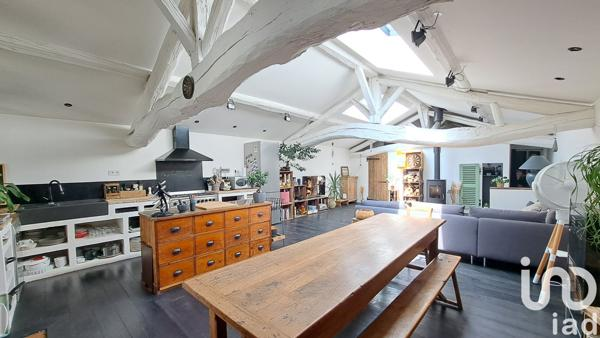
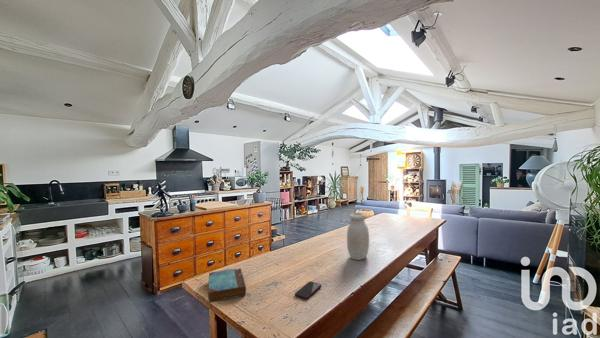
+ book (226, 283)
+ jar (358, 235)
+ smartphone (308, 289)
